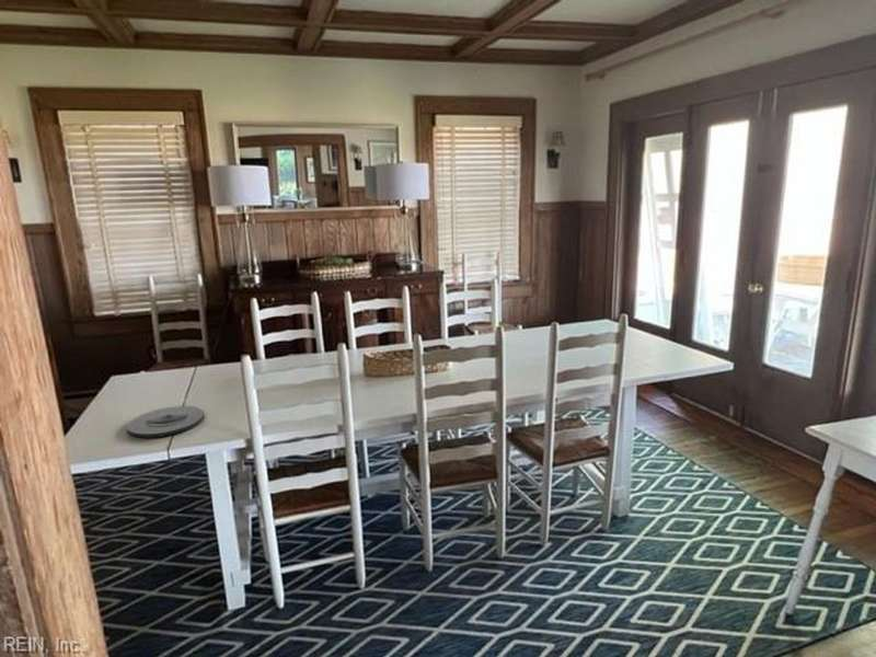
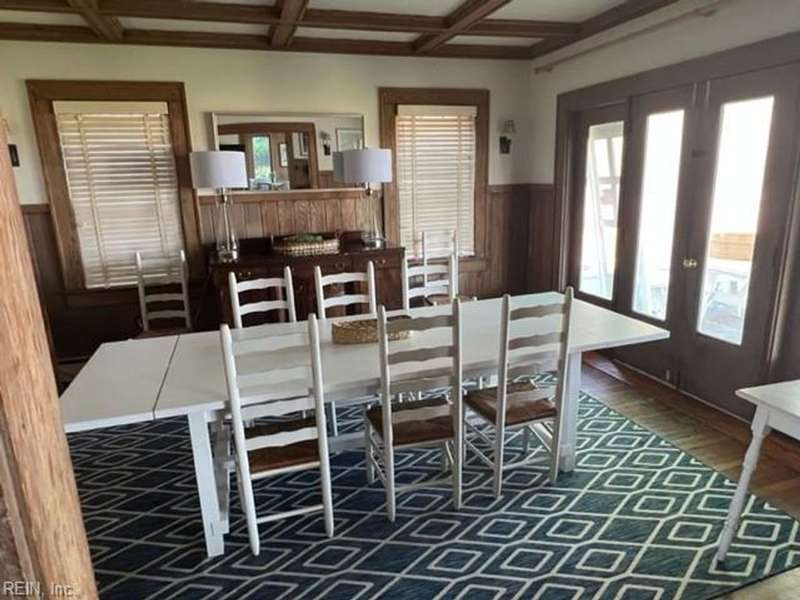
- plate (165, 418)
